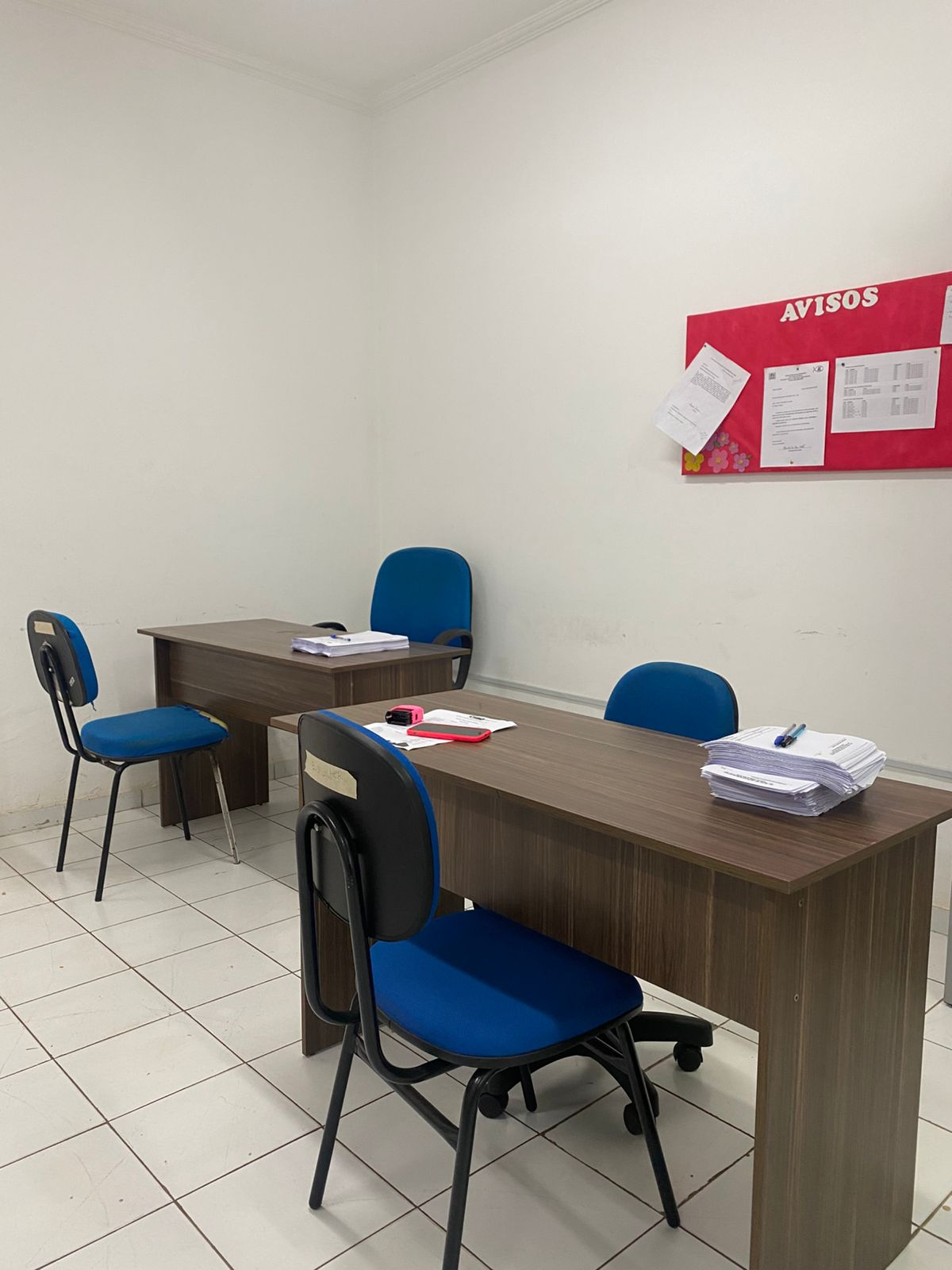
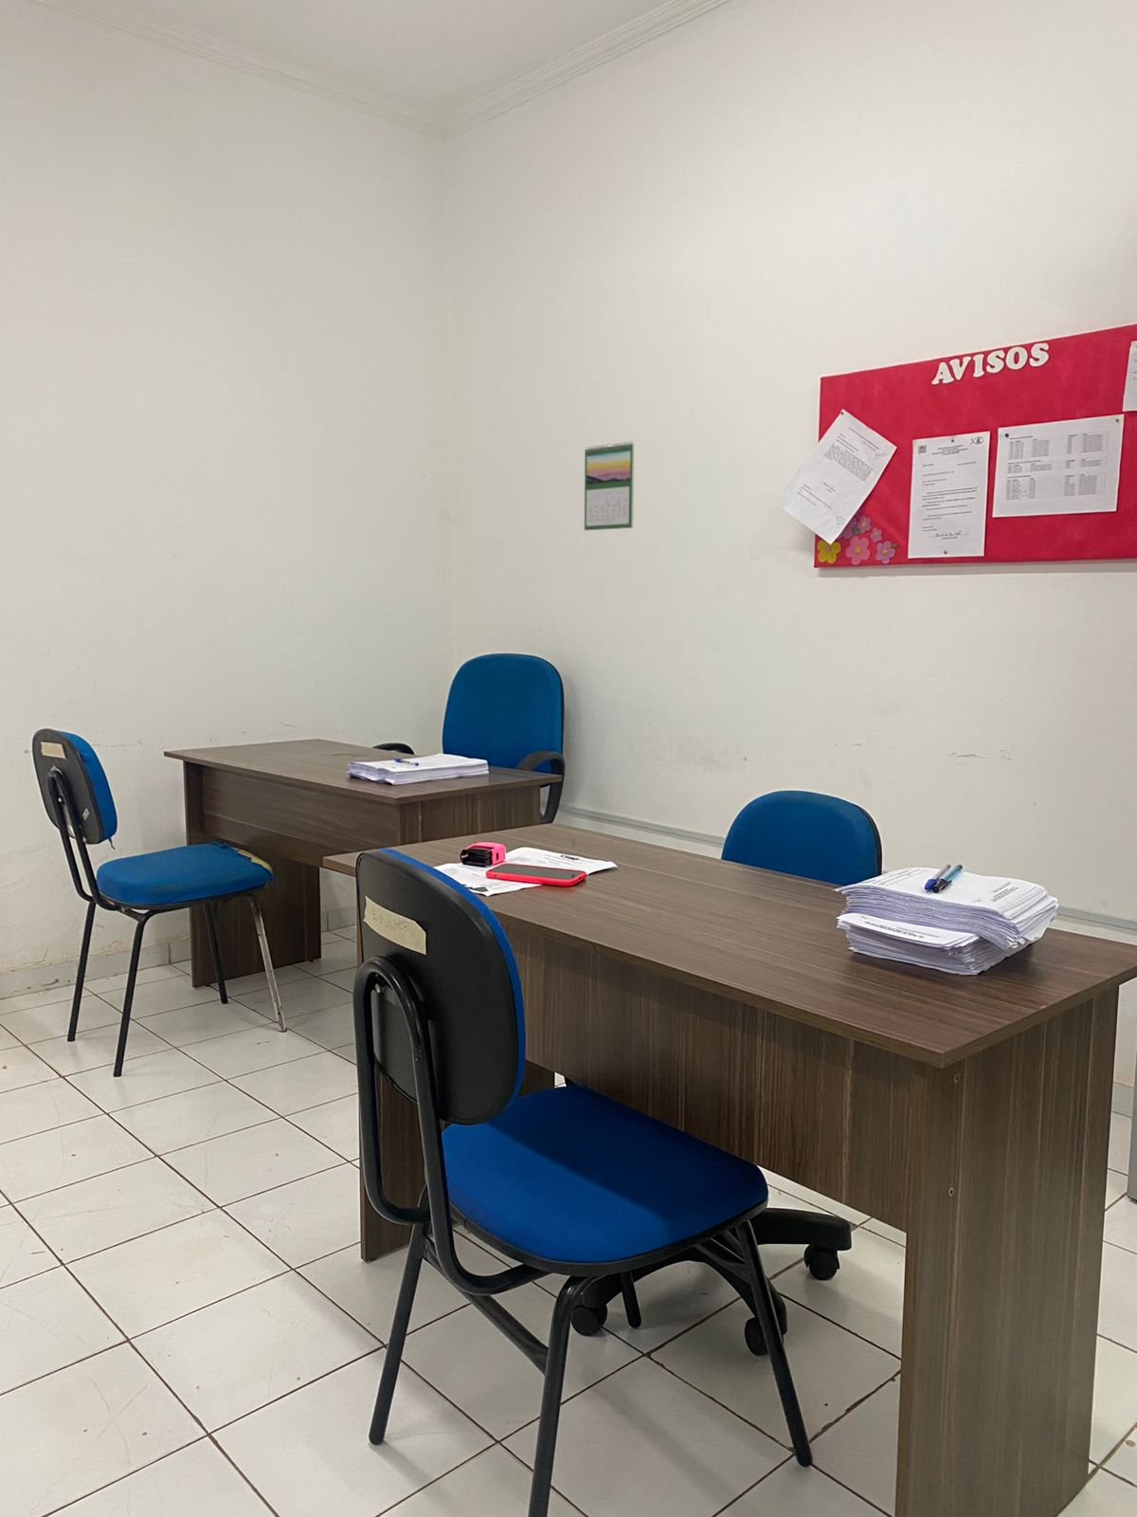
+ calendar (608, 485)
